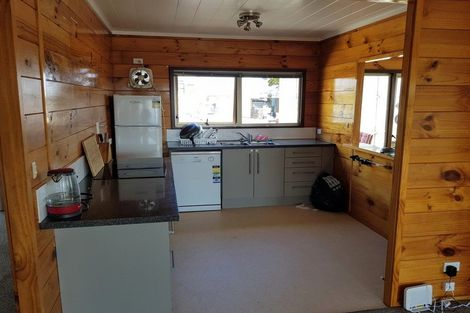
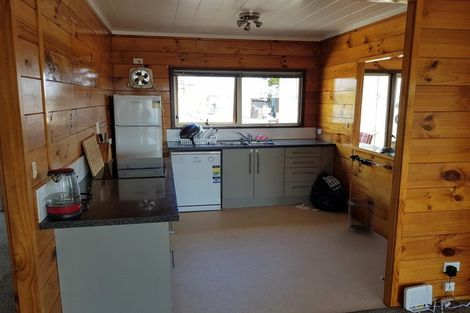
+ waste bin (361, 215)
